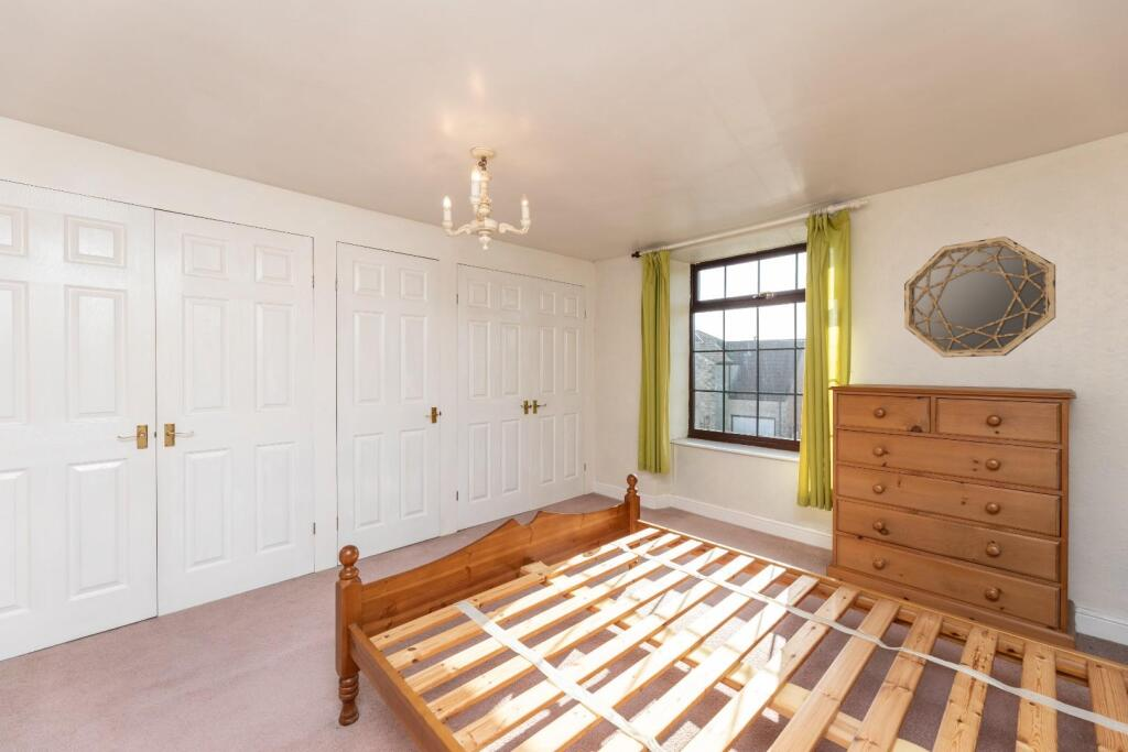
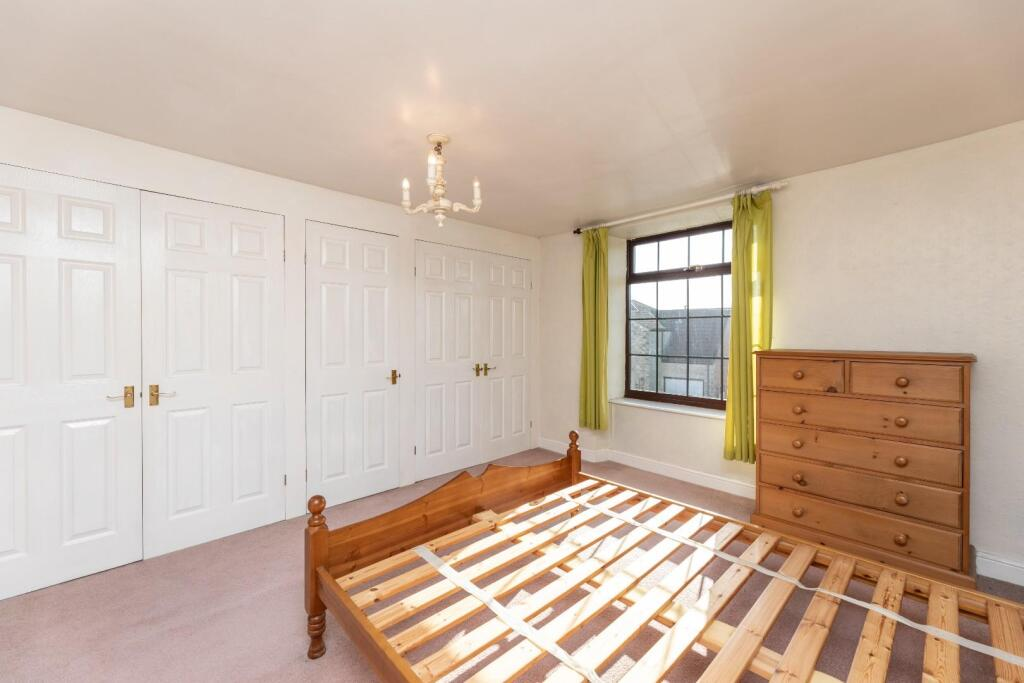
- home mirror (973, 298)
